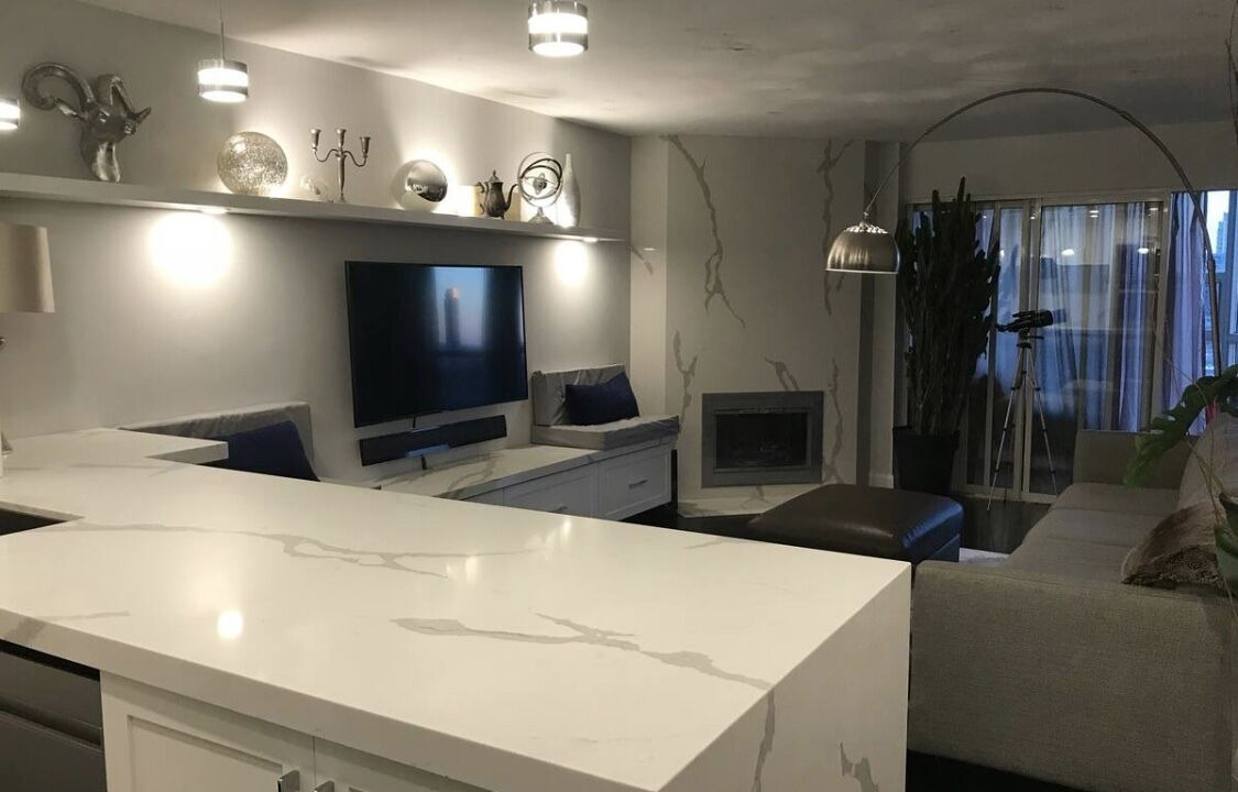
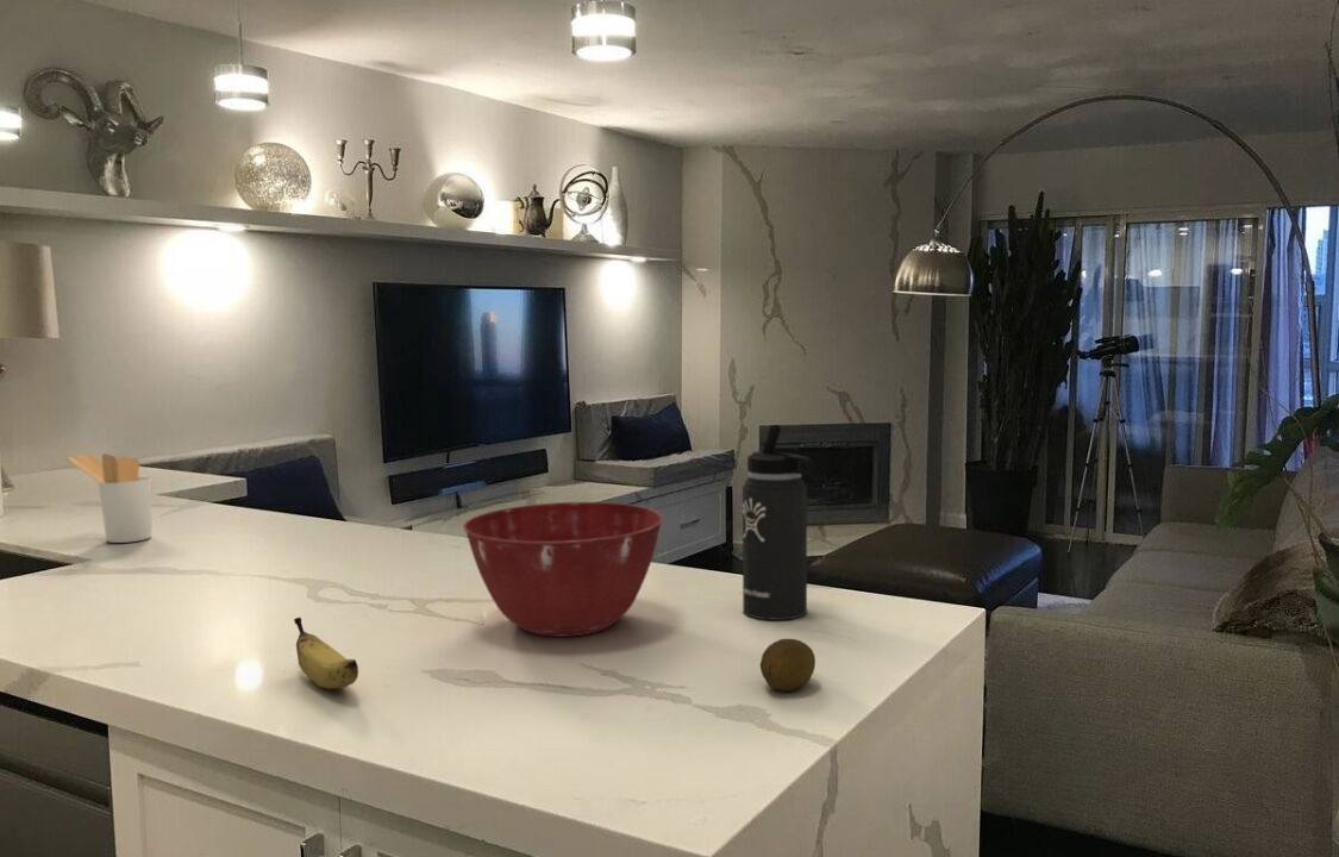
+ fruit (787, 664)
+ thermos bottle (780, 519)
+ banana (325, 657)
+ mixing bowl (564, 570)
+ utensil holder (112, 494)
